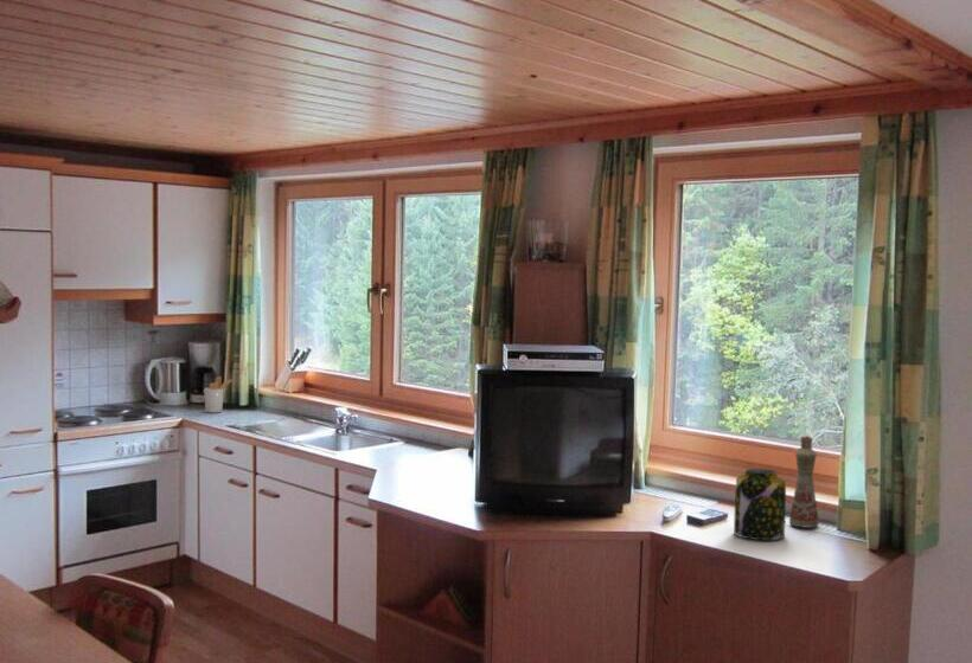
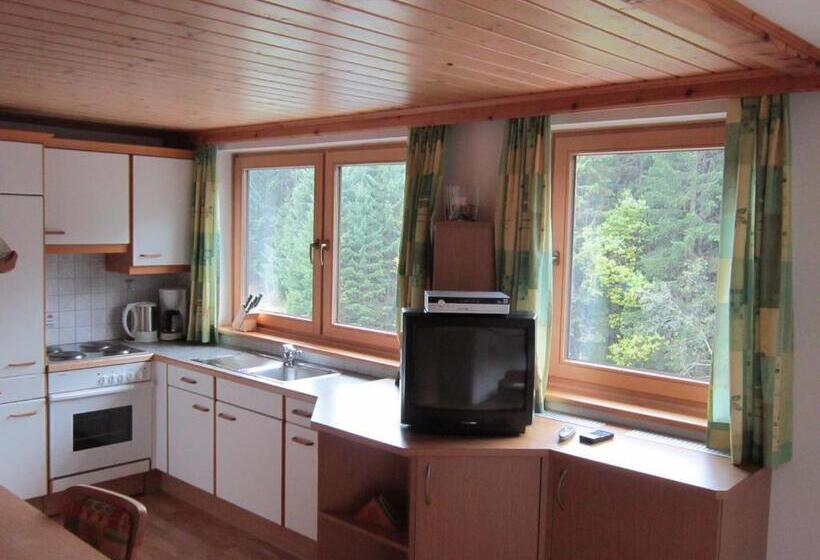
- bottle (805, 481)
- utensil holder (218, 394)
- jar (760, 502)
